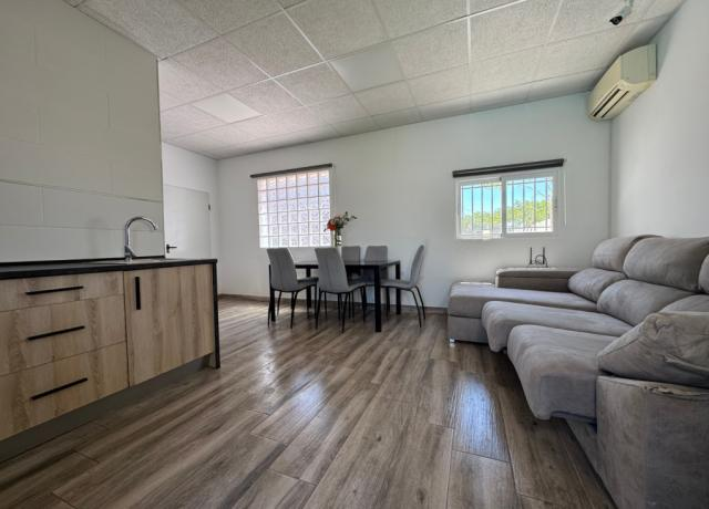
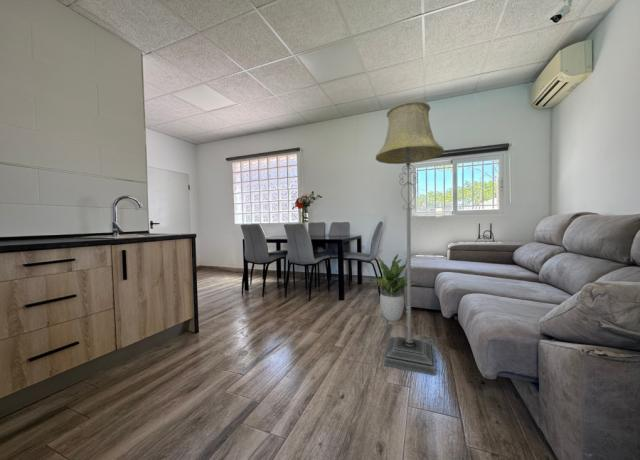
+ floor lamp (408, 236)
+ potted plant (390, 286)
